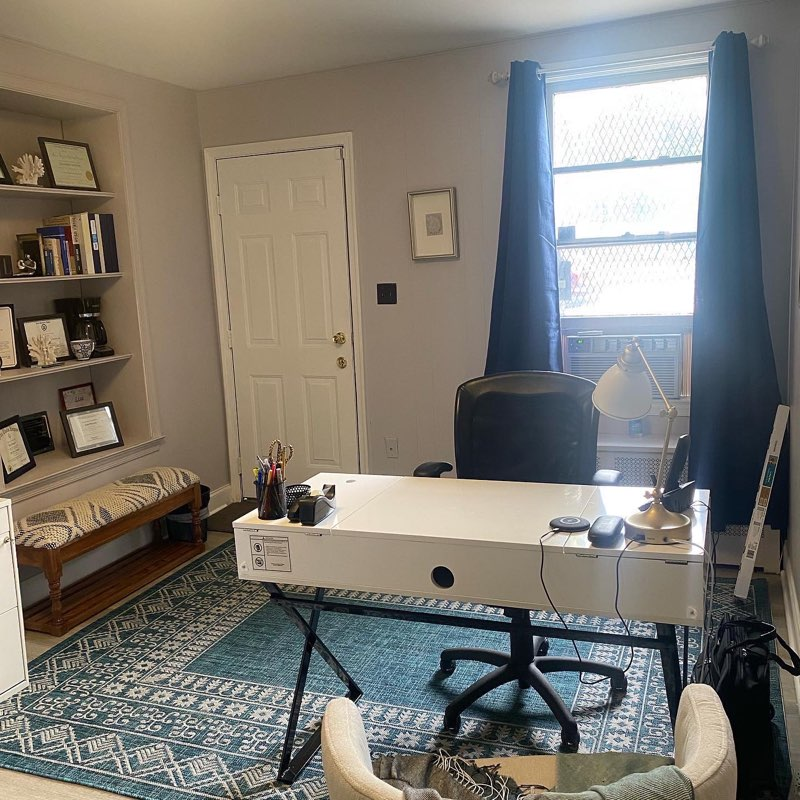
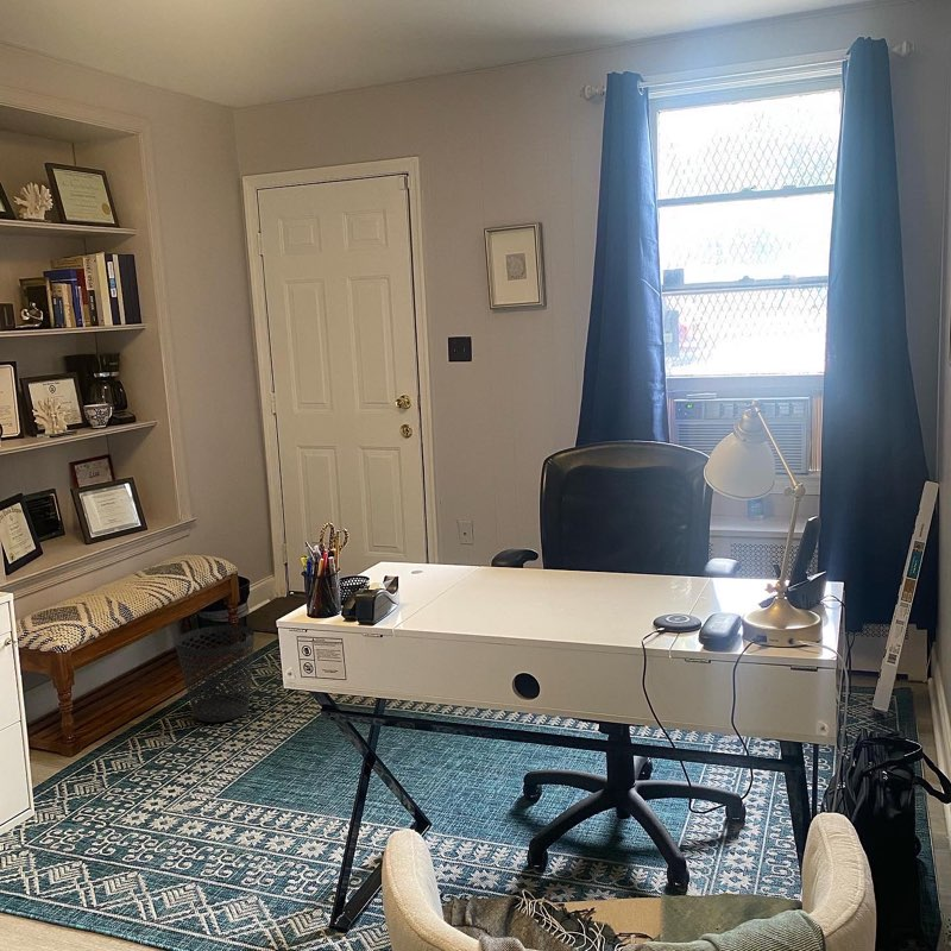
+ wastebasket (218, 675)
